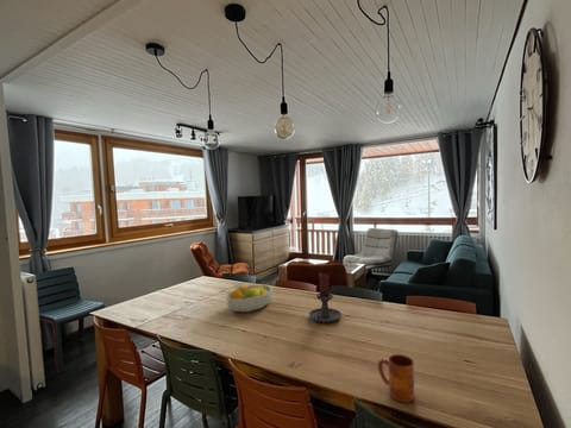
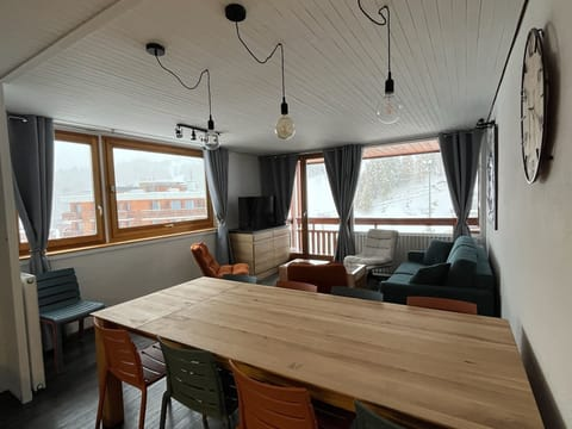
- candle holder (321, 296)
- mug (395, 376)
- fruit bowl (250, 295)
